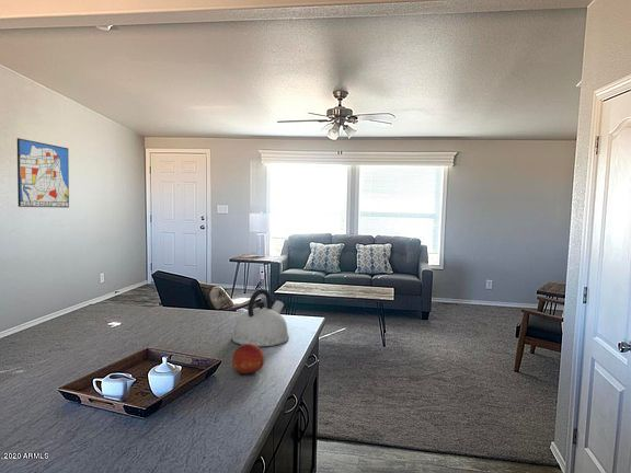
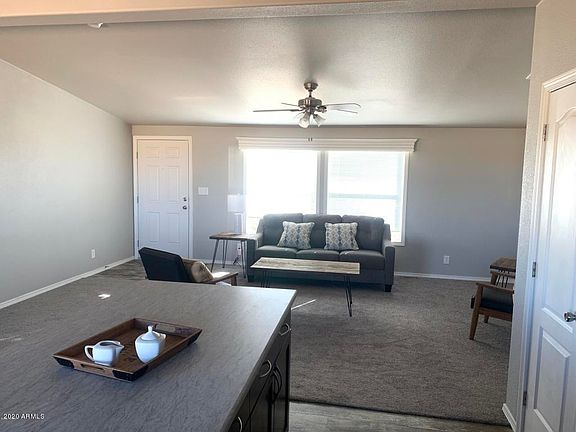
- wall art (45, 175)
- fruit (248, 357)
- kettle (262, 312)
